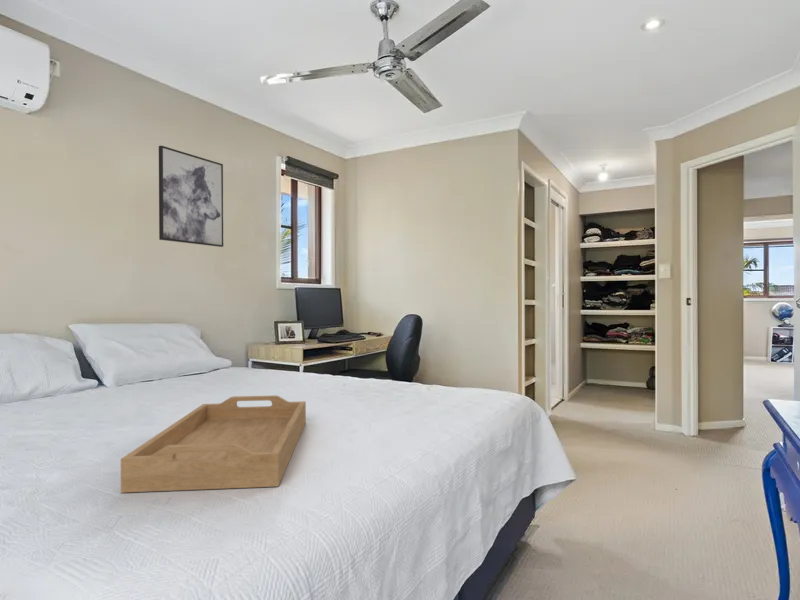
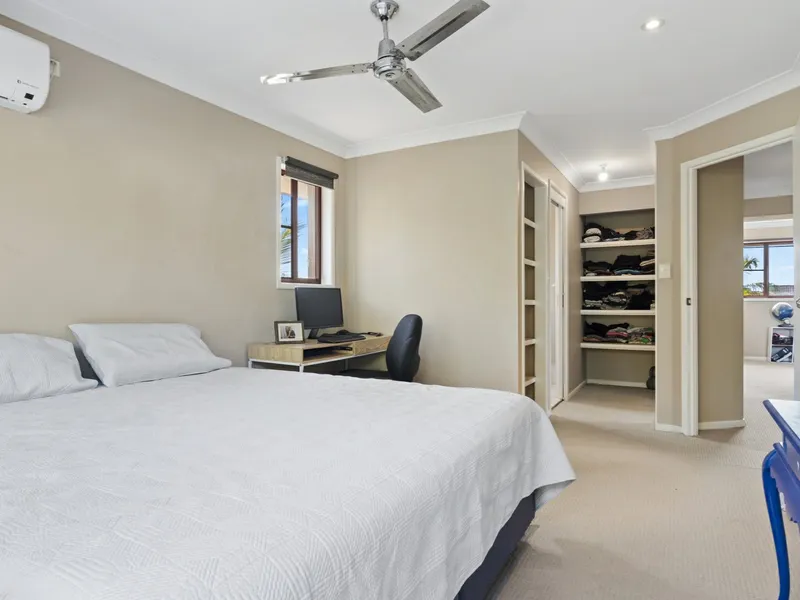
- serving tray (233, 433)
- wall art (193, 199)
